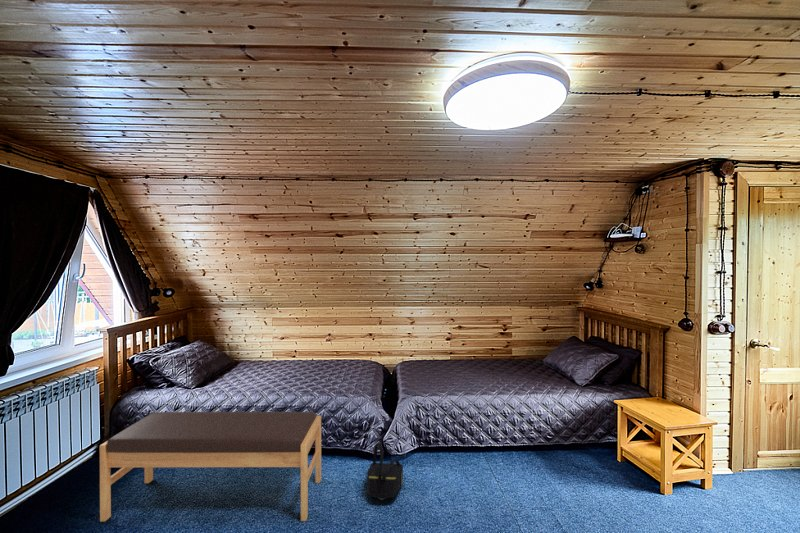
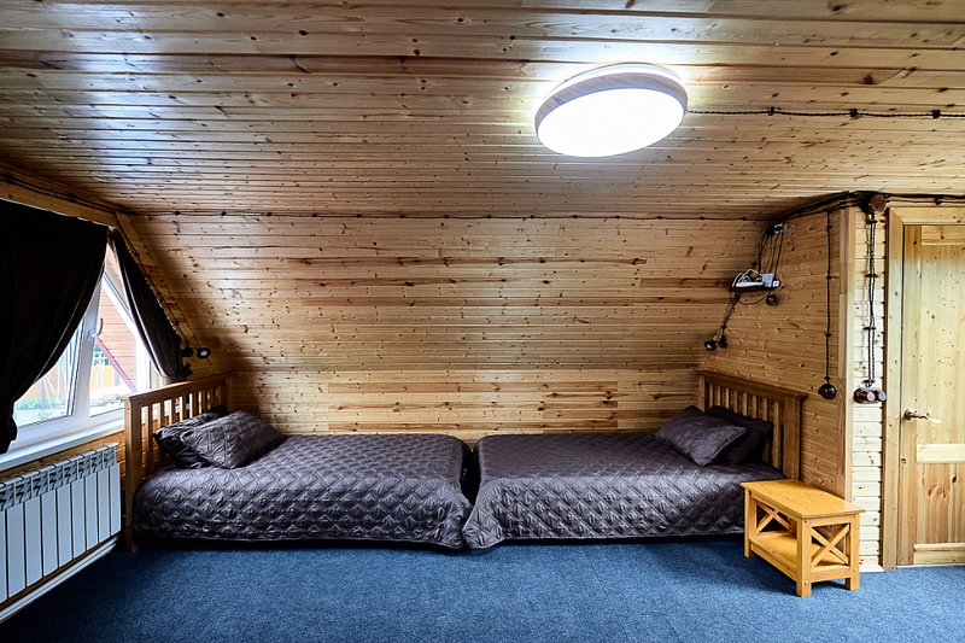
- bench (220, 461)
- backpack (384, 472)
